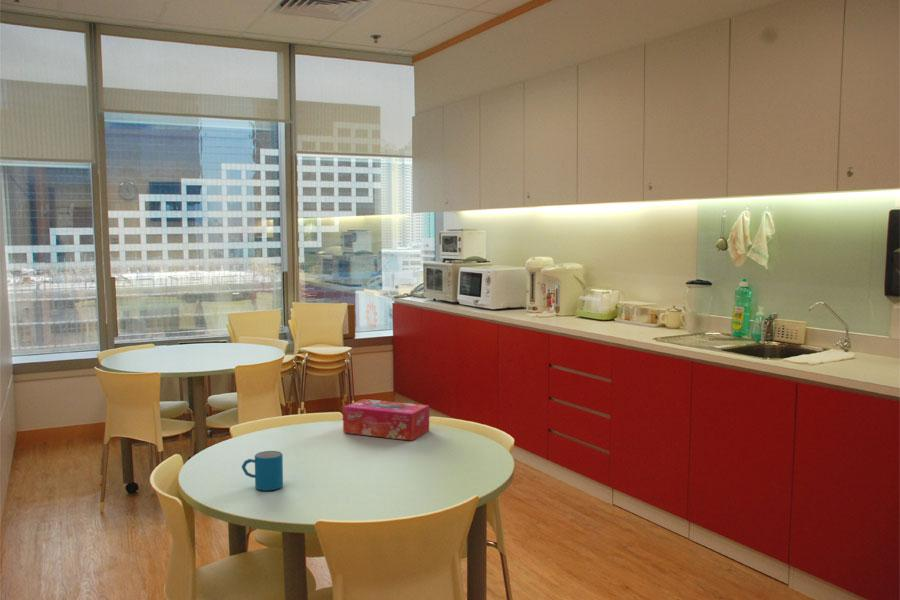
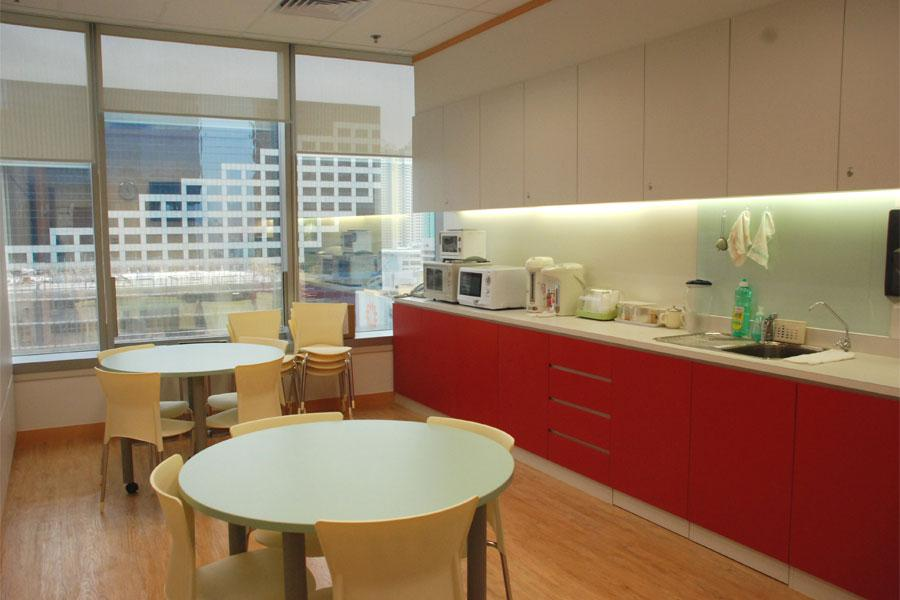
- tissue box (386, 418)
- mug (262, 471)
